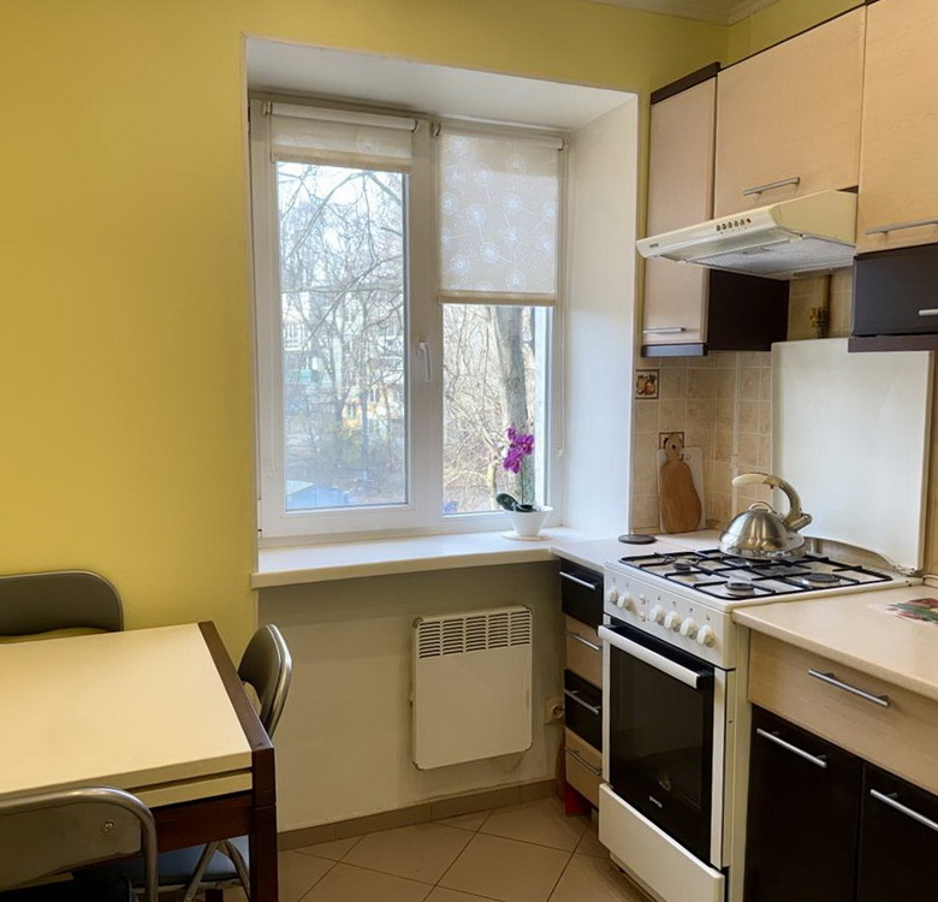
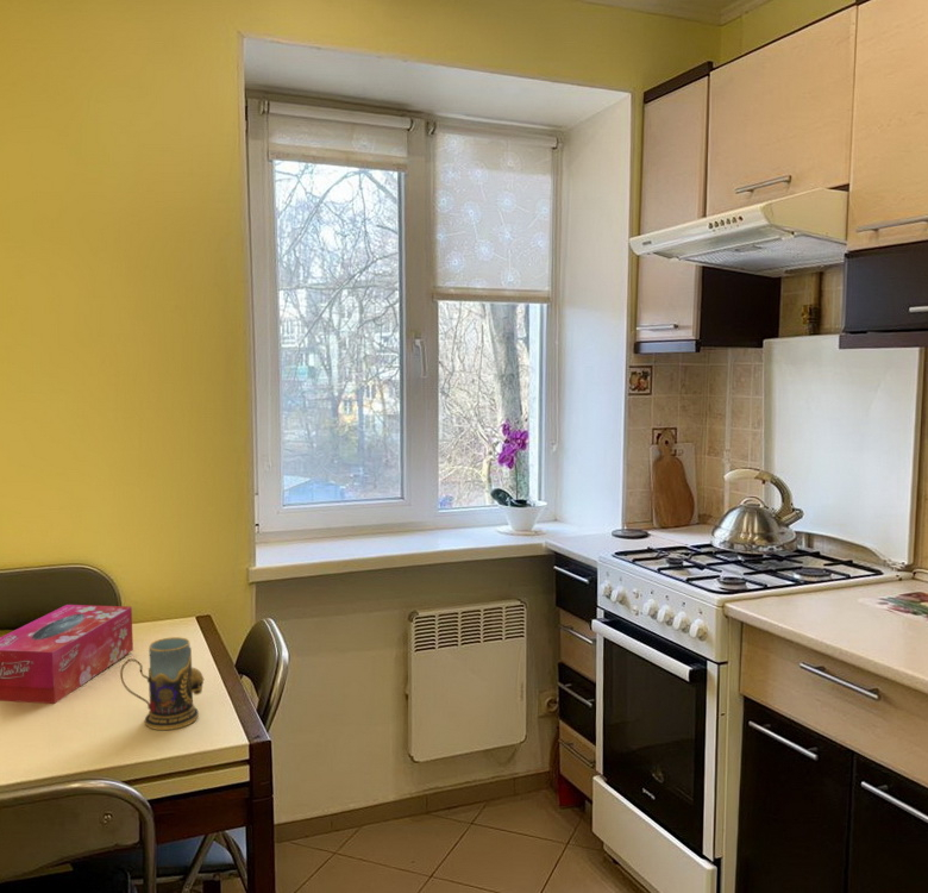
+ tissue box (61, 649)
+ mug (163, 682)
